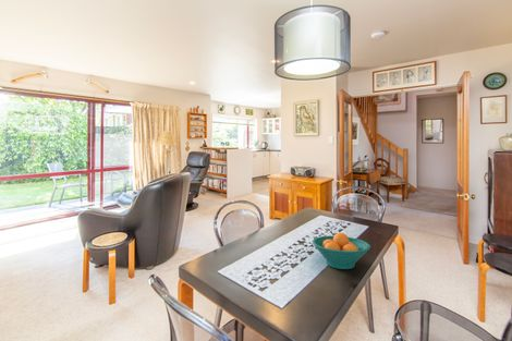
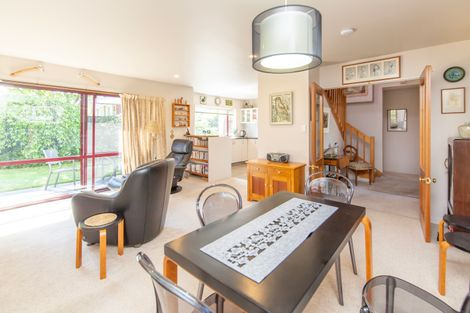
- fruit bowl (340, 248)
